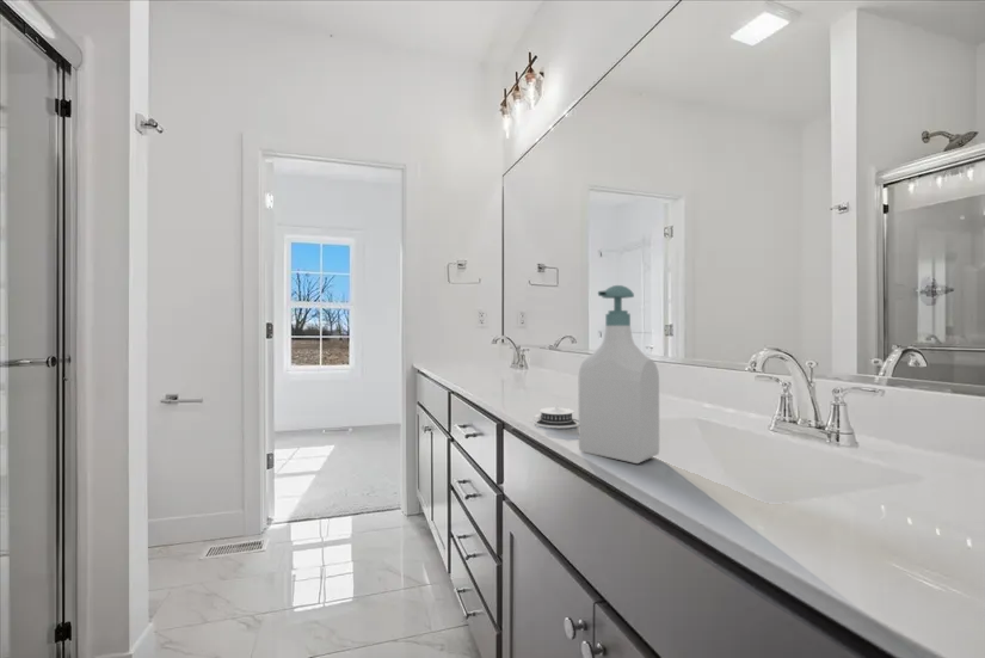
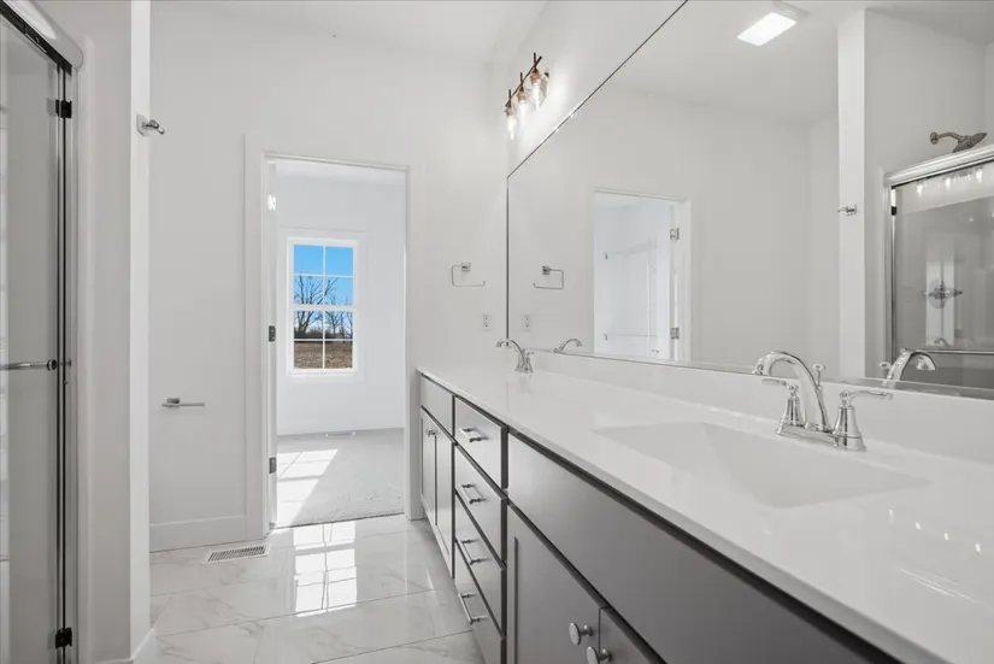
- soap bottle (615, 369)
- architectural model (556, 412)
